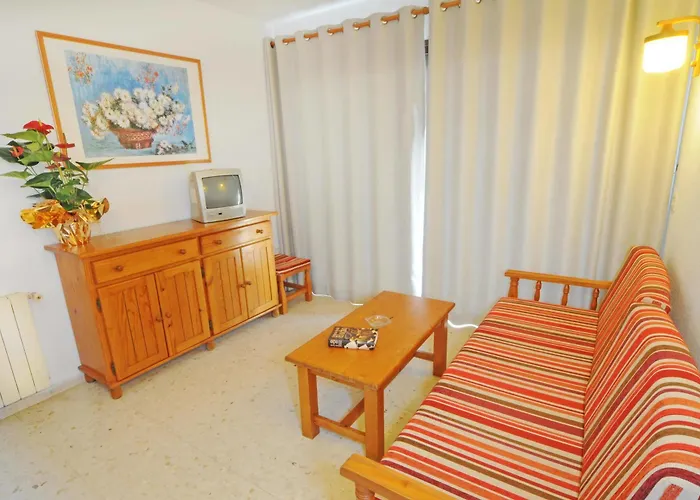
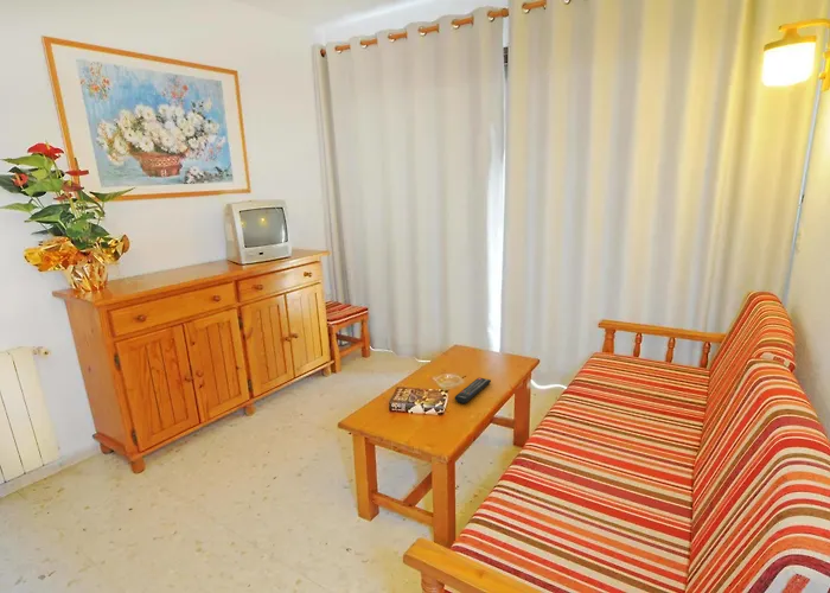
+ remote control (473, 389)
